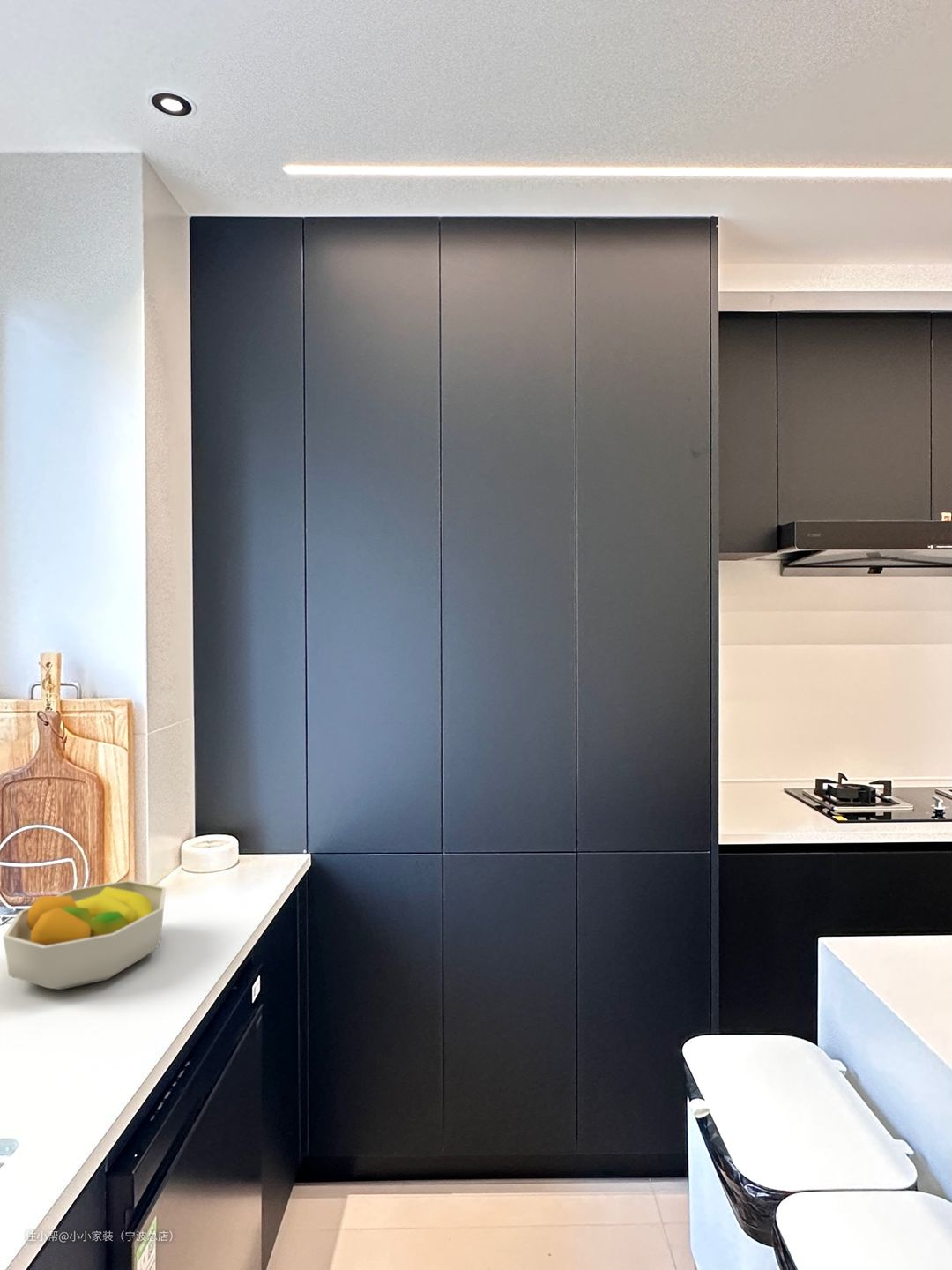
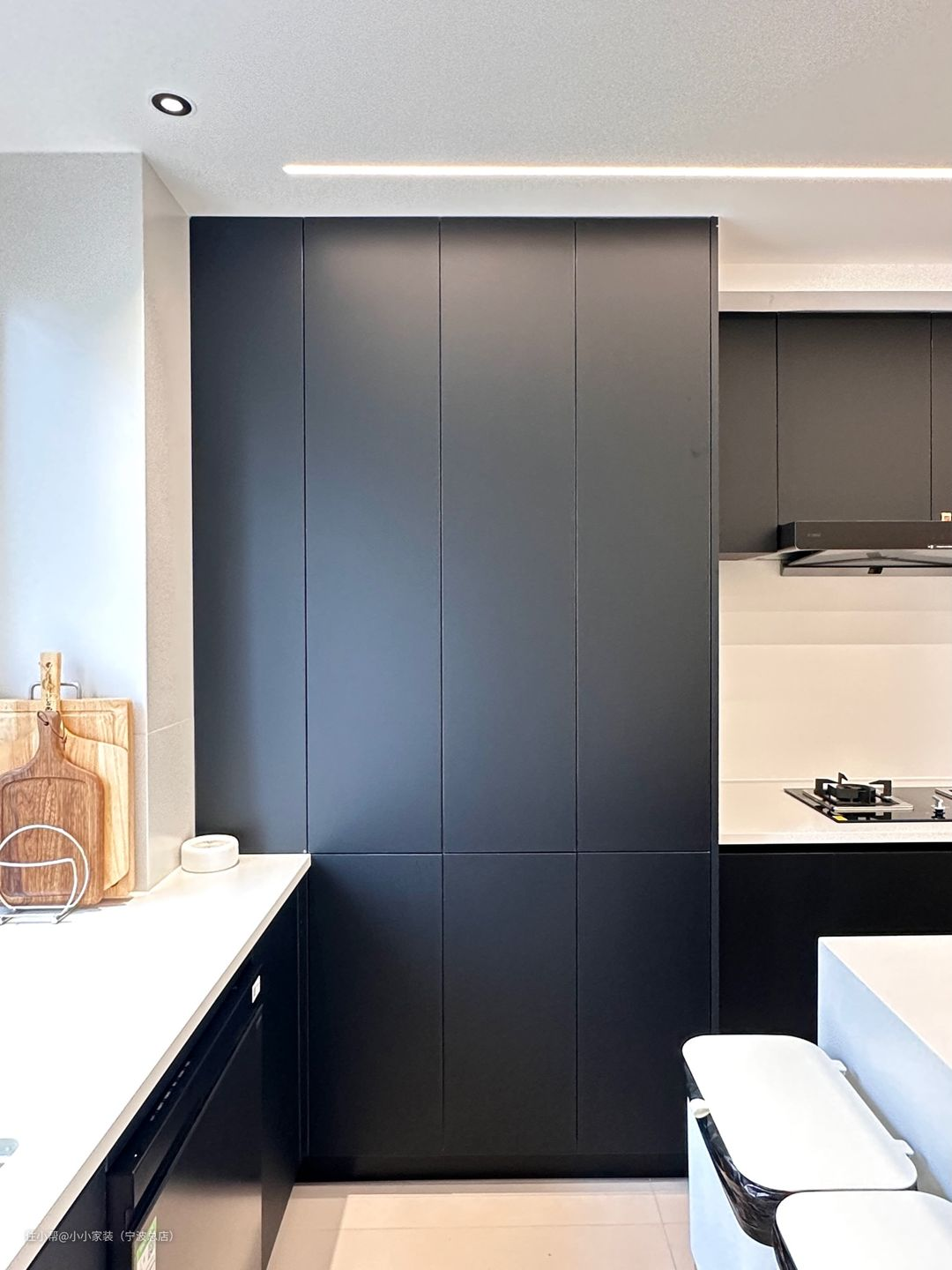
- fruit bowl (91, 923)
